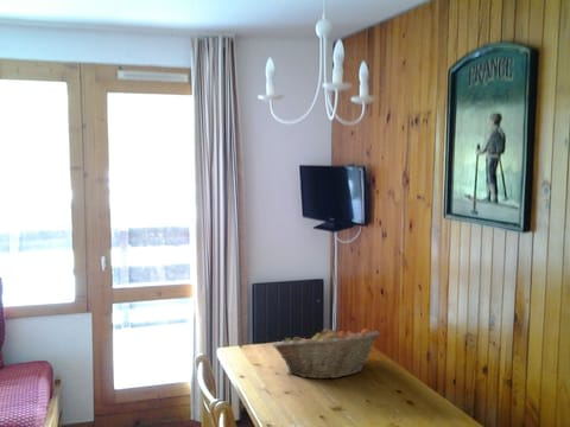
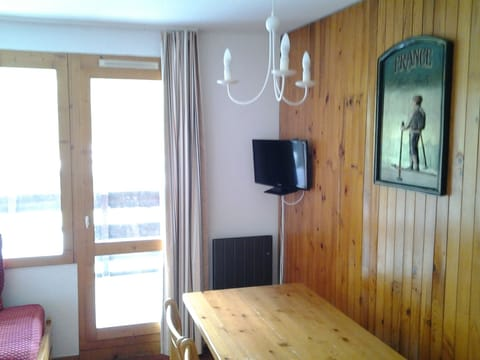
- fruit basket (325, 346)
